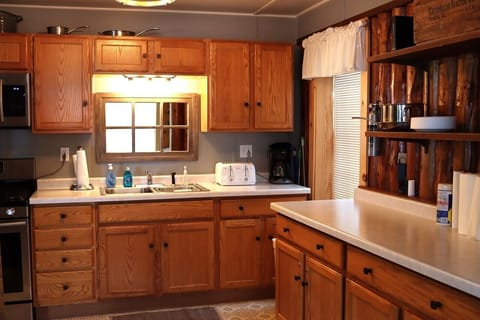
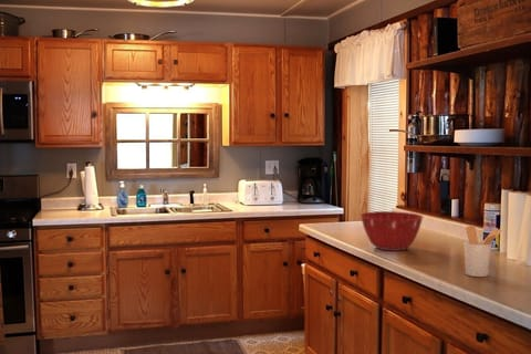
+ mixing bowl (391, 231)
+ utensil holder (482, 250)
